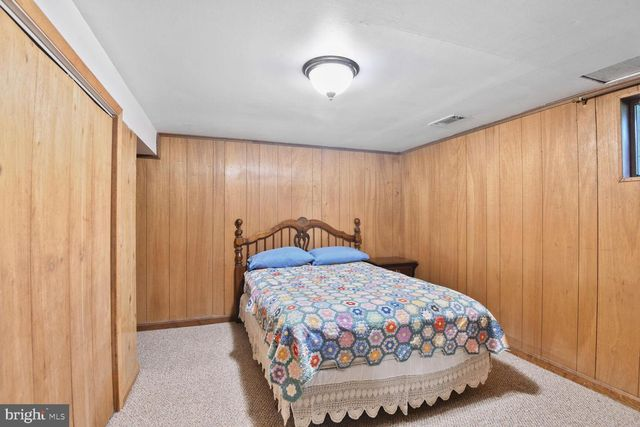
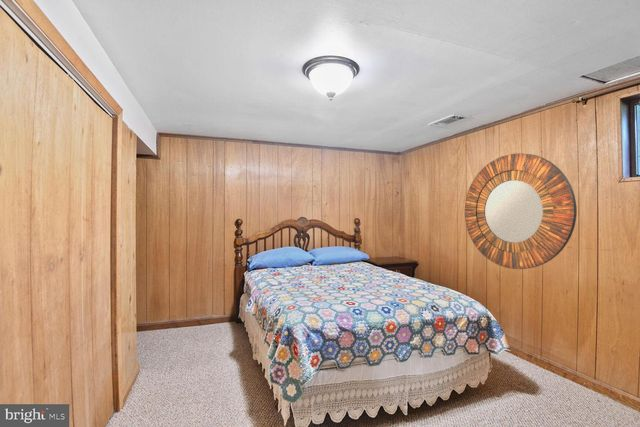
+ home mirror (510, 211)
